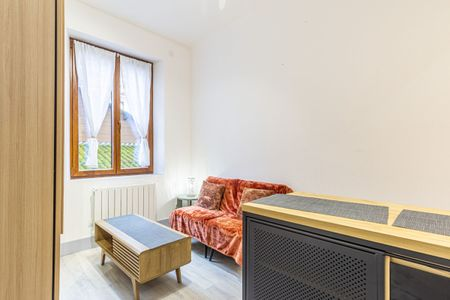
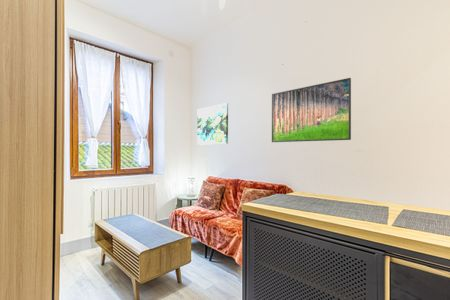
+ wall art (211, 125)
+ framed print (306, 114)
